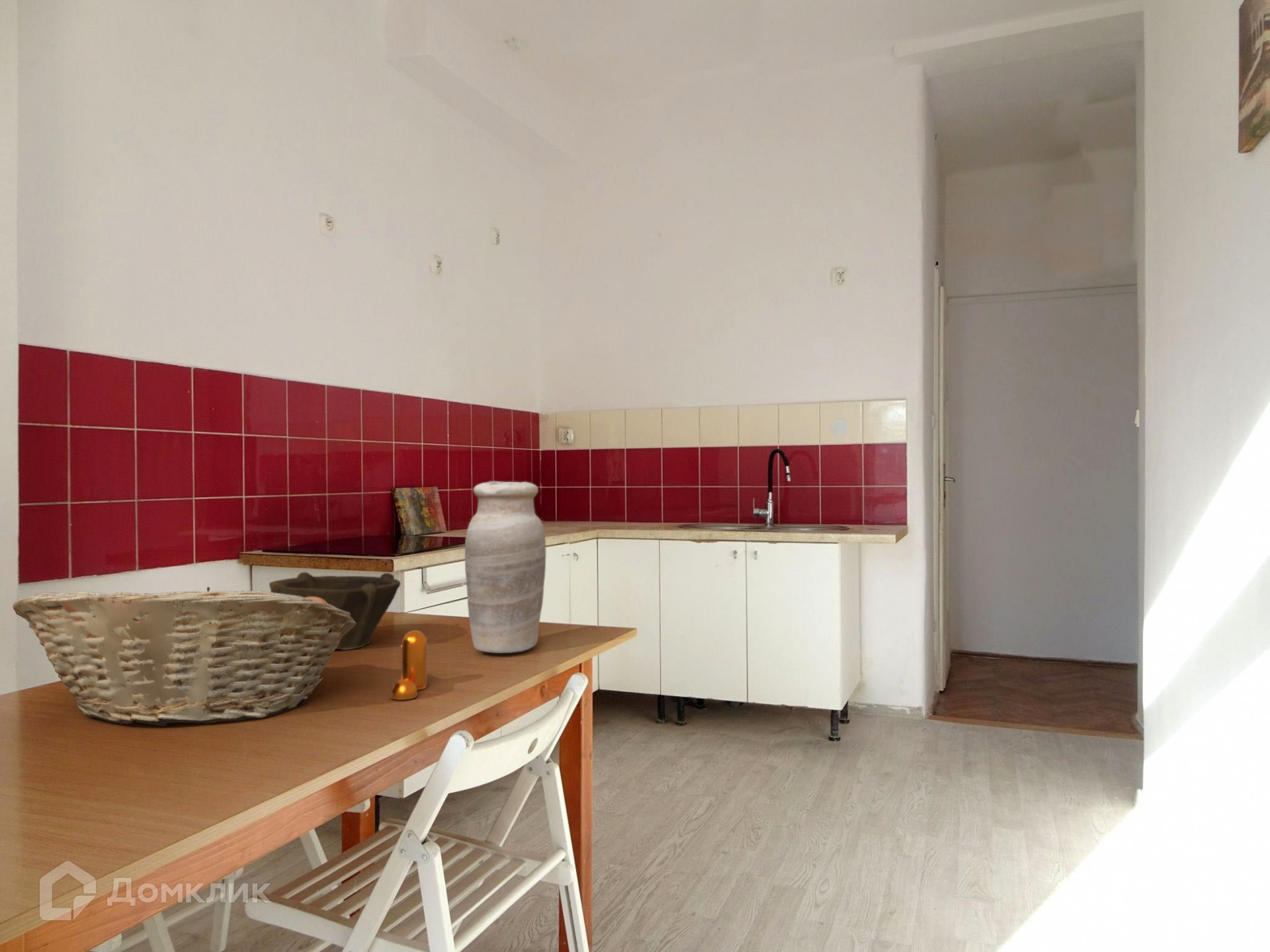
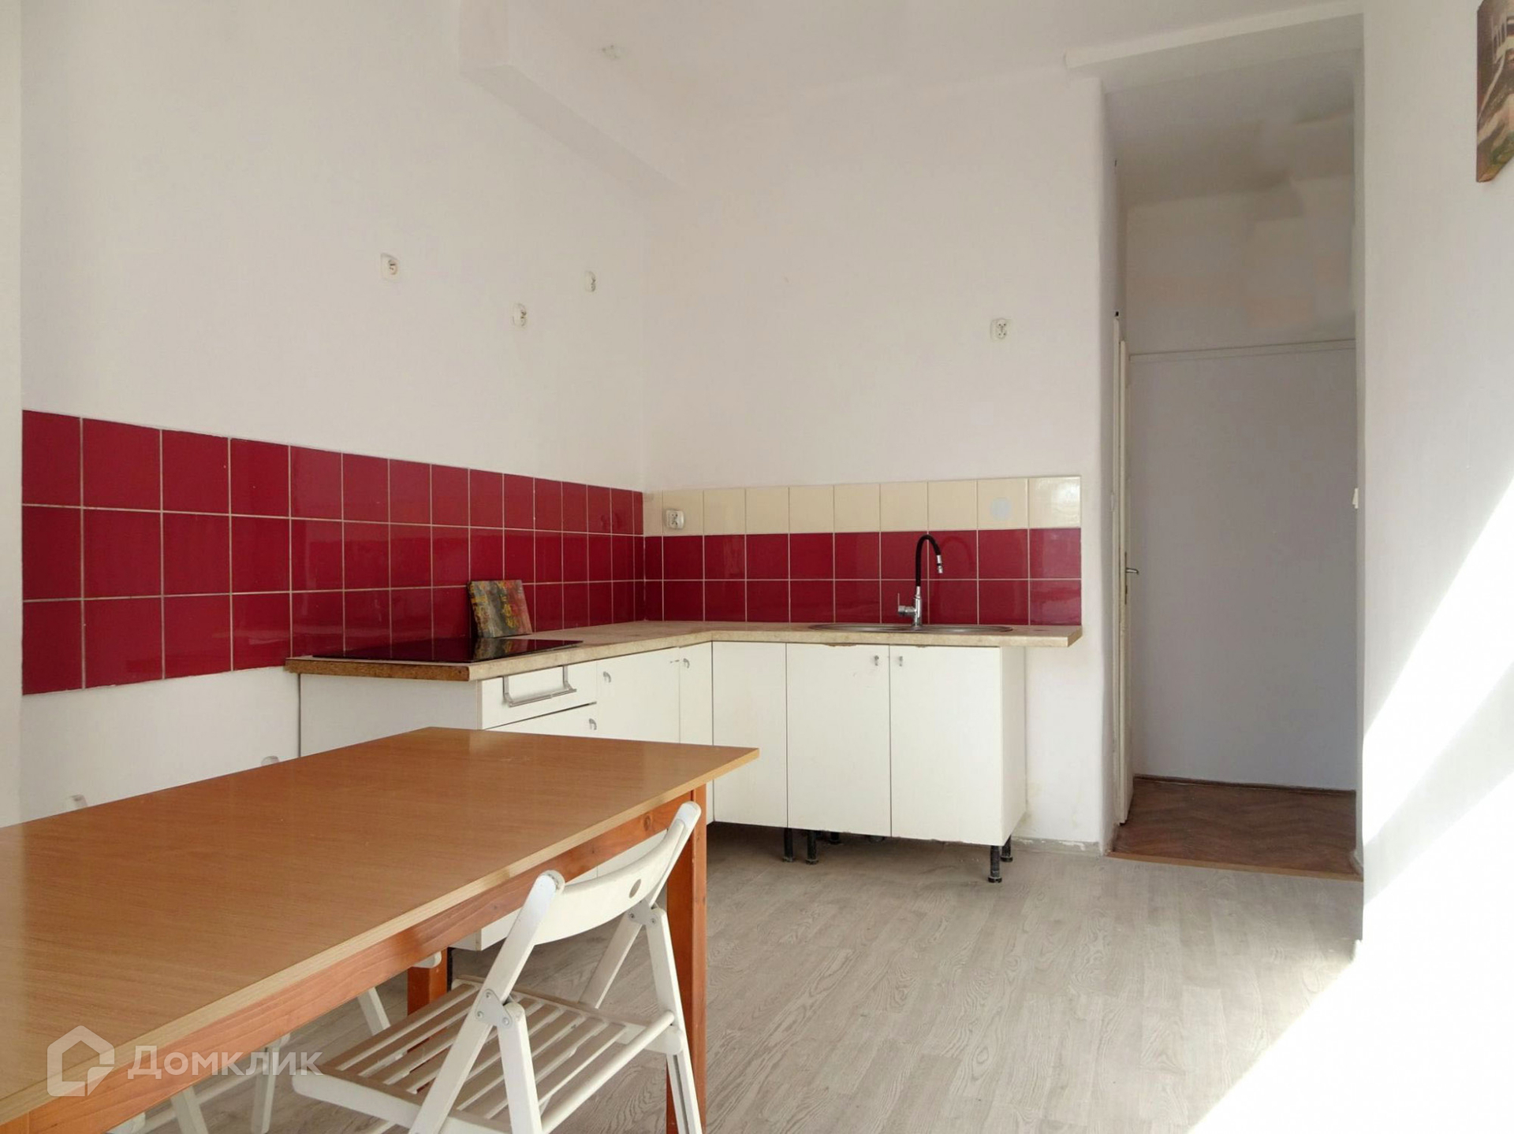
- bowl (337, 608)
- pepper shaker (409, 662)
- fruit basket (193, 641)
- vase (505, 565)
